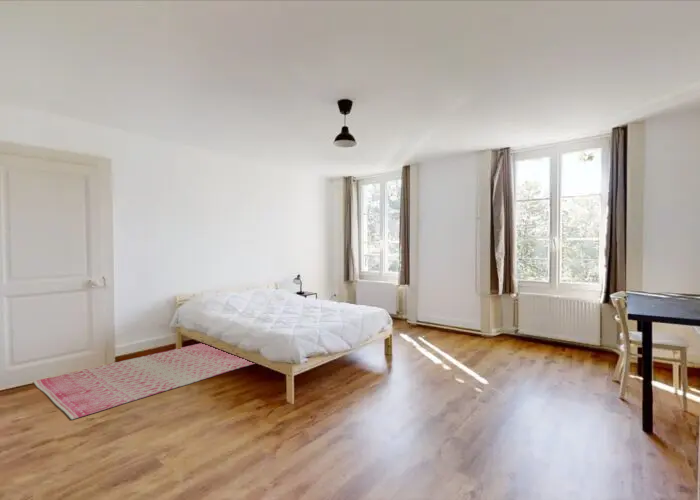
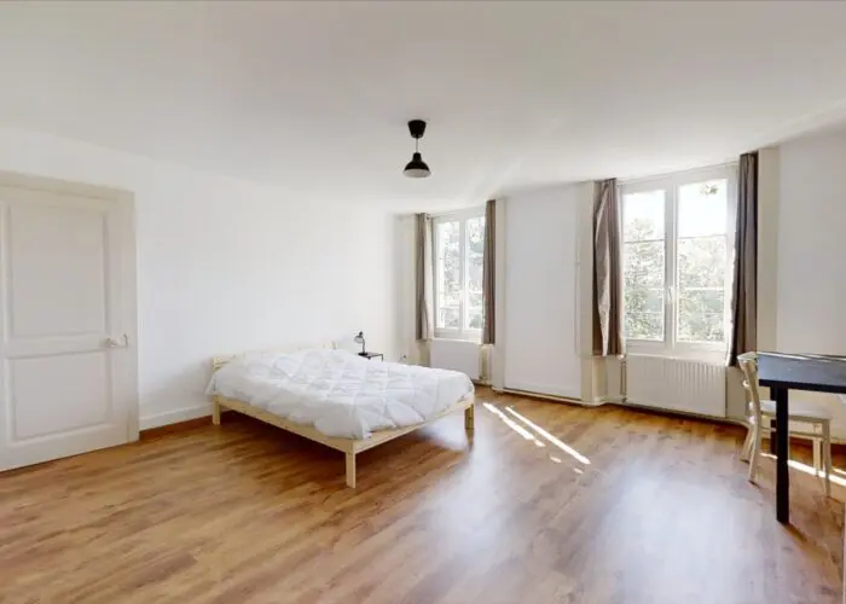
- rug (159, 369)
